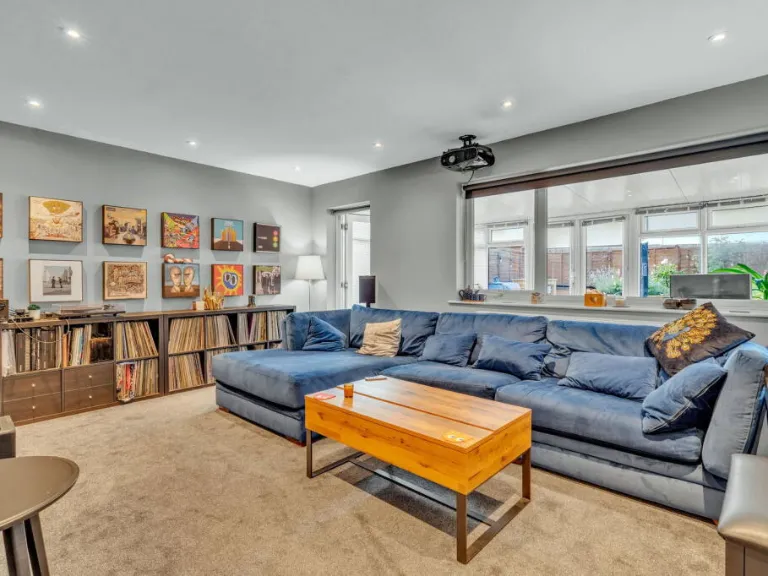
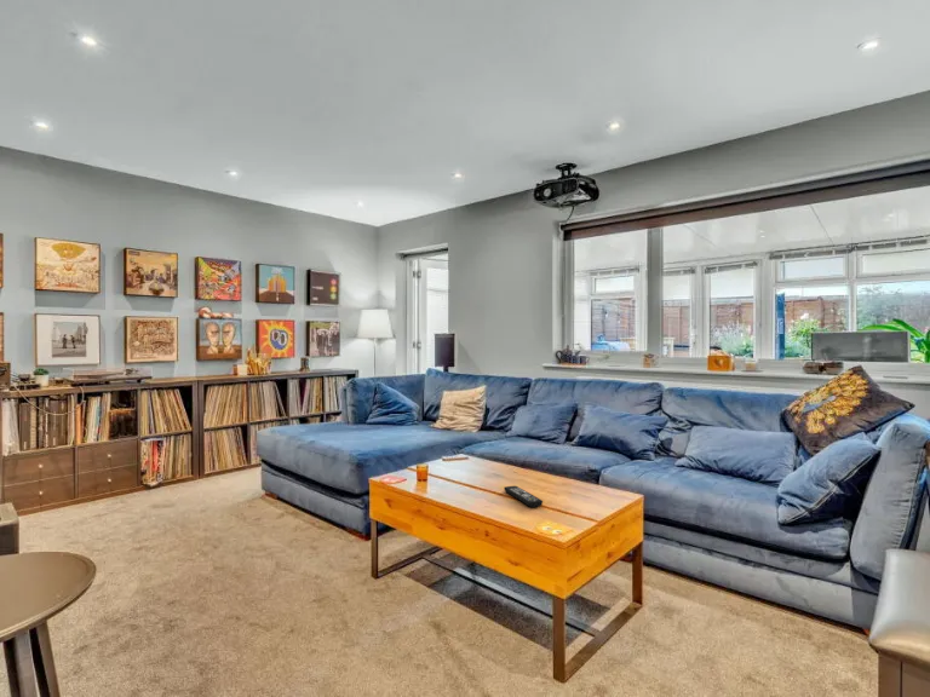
+ remote control (522, 495)
